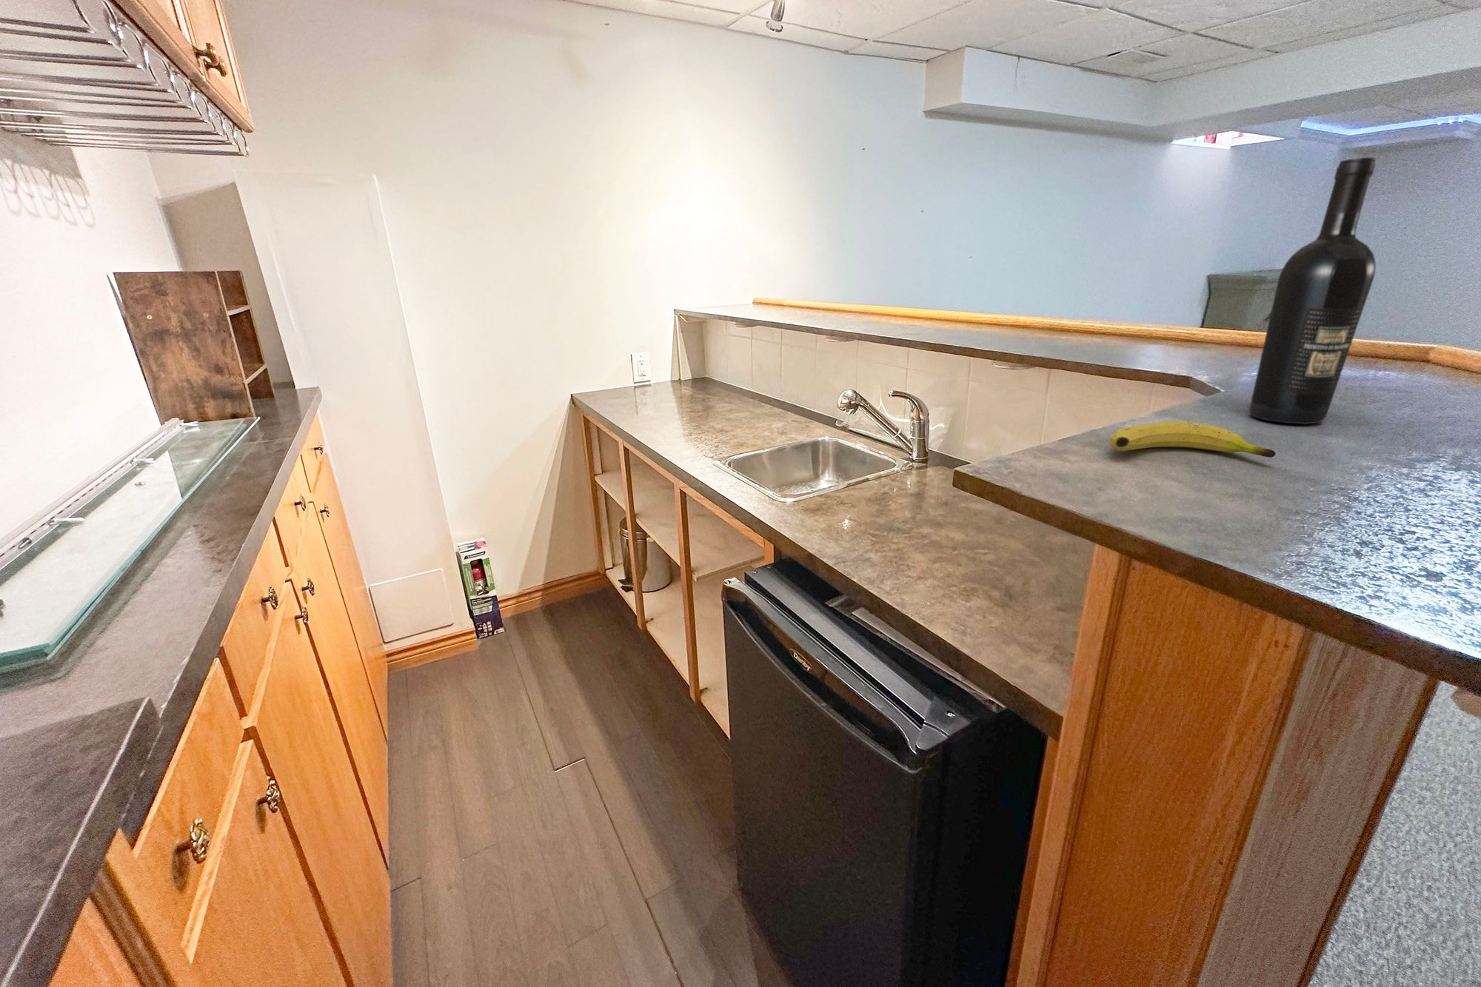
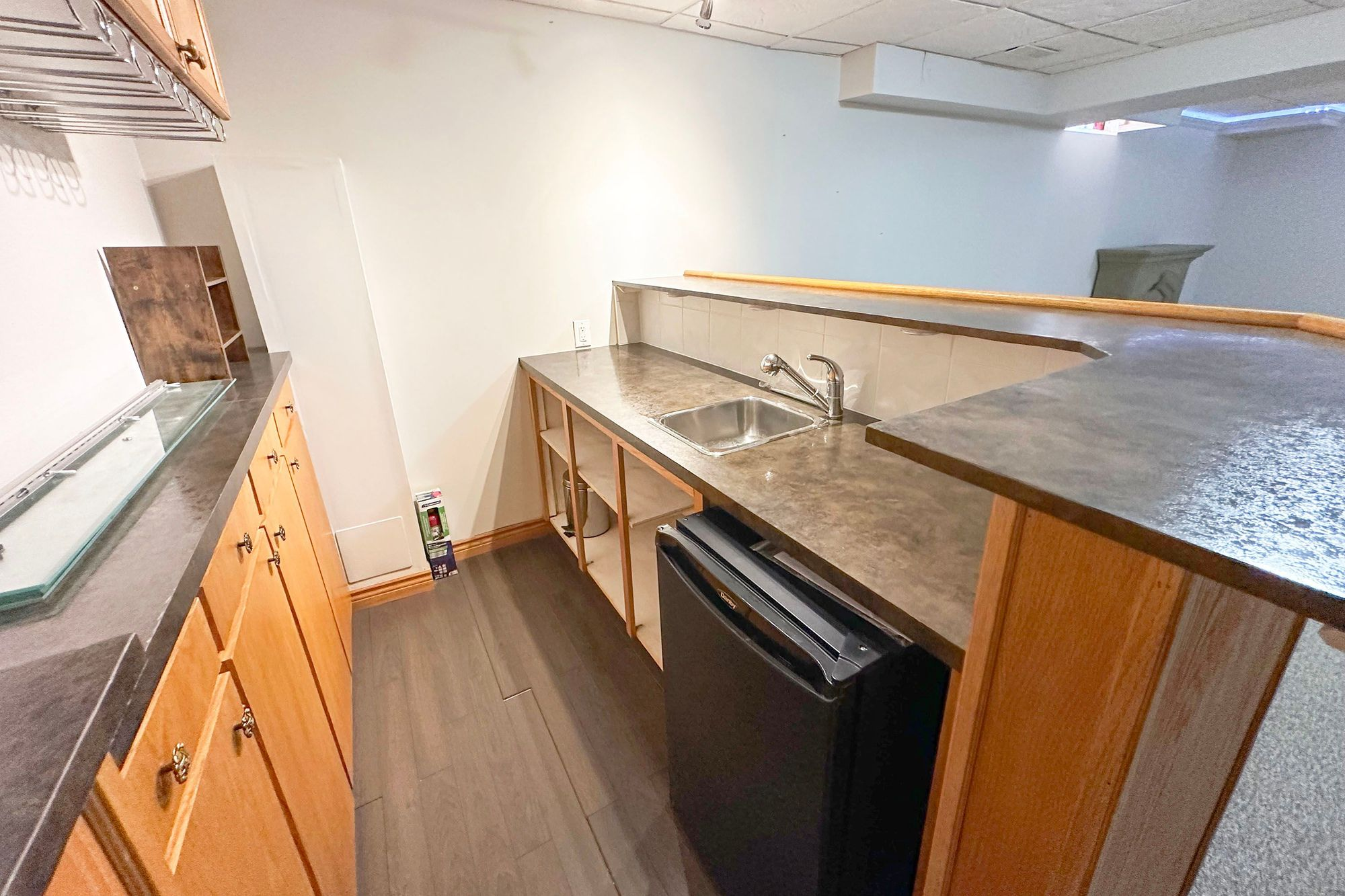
- fruit (1190, 443)
- wine bottle (1319, 297)
